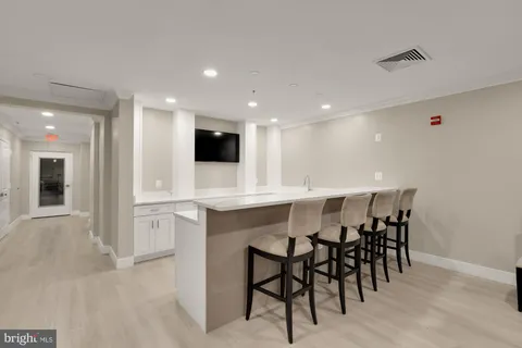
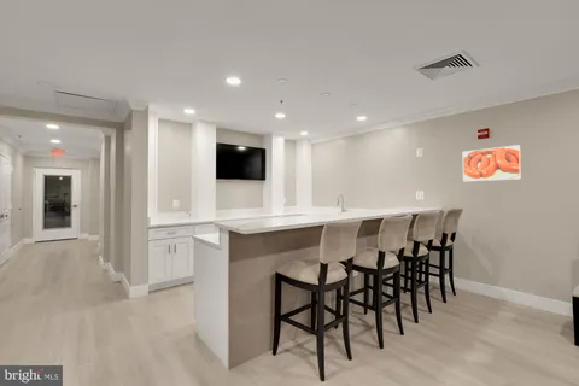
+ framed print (490, 164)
